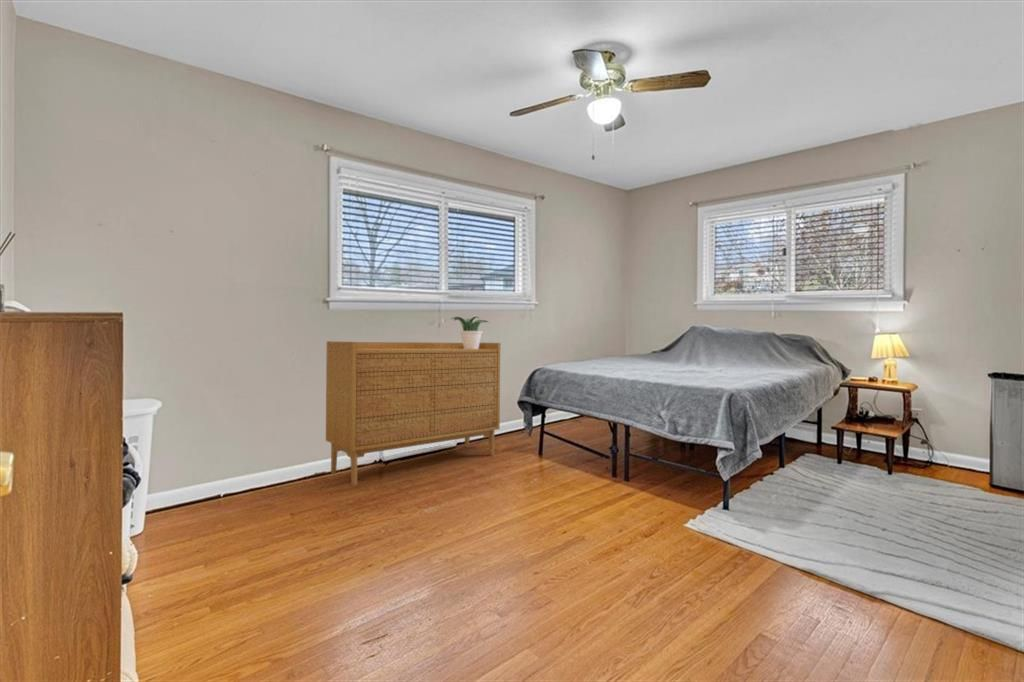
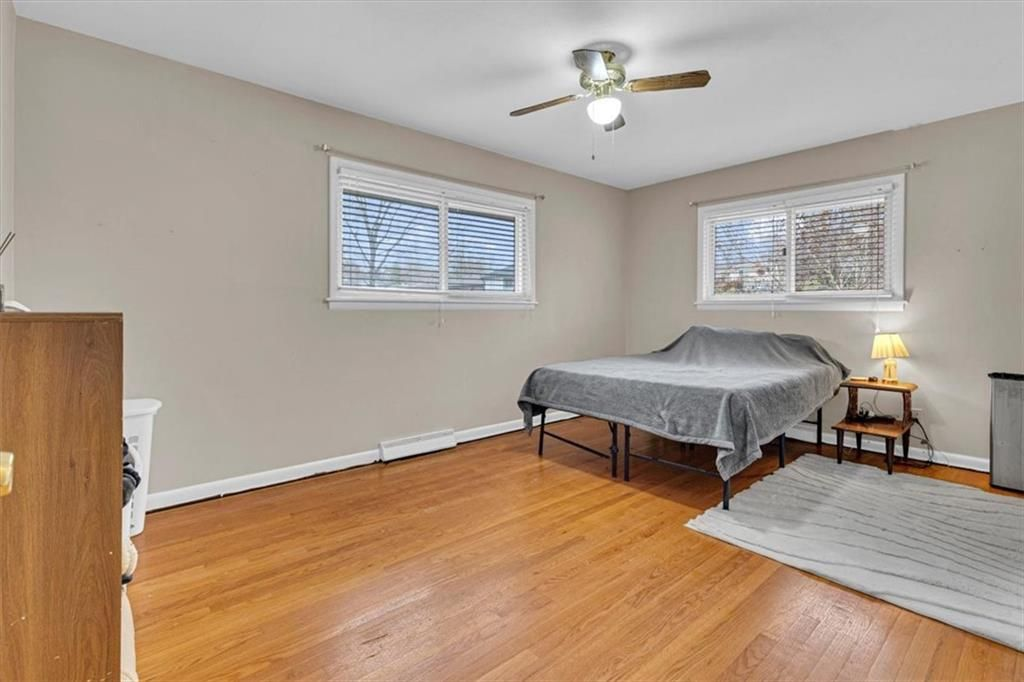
- potted plant (468, 332)
- sideboard (418, 403)
